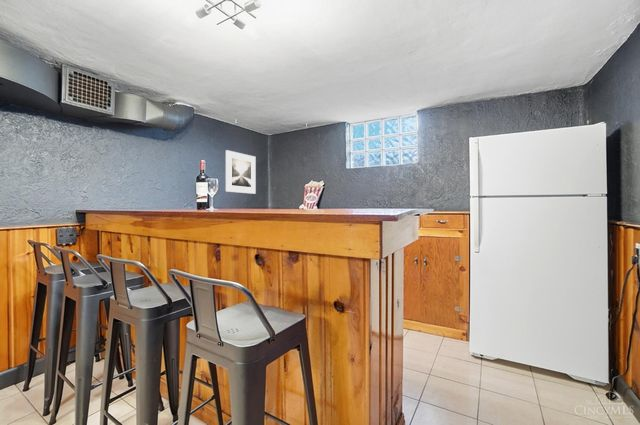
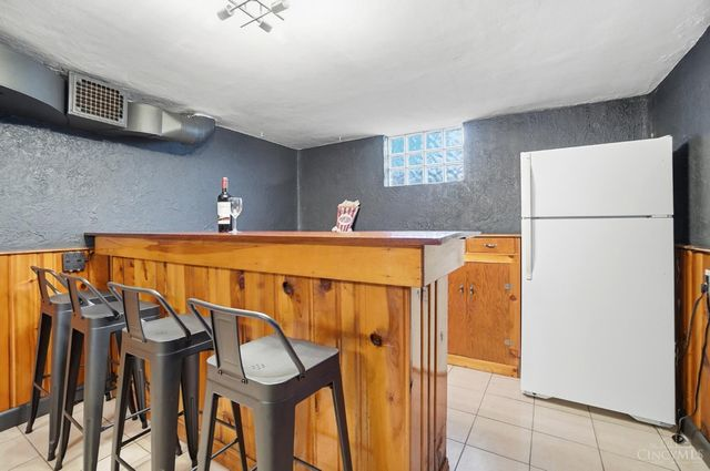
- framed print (241, 173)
